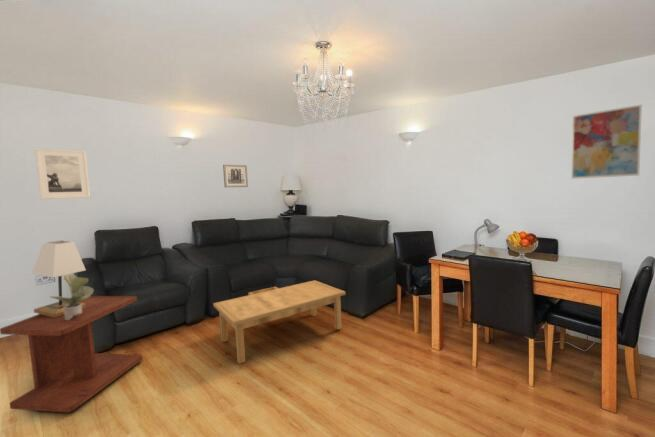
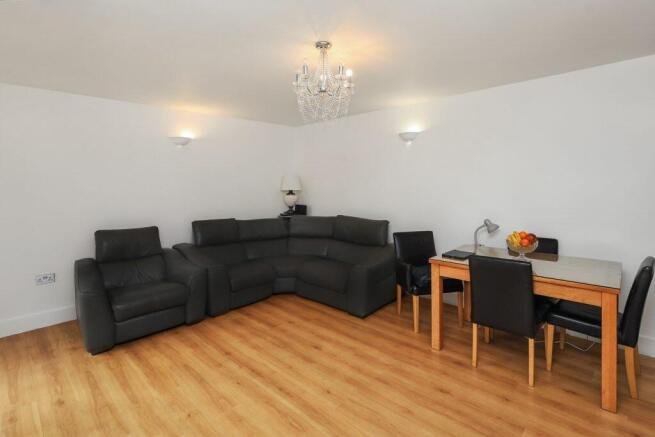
- side table (80, 347)
- coffee table (282, 316)
- wall art (604, 144)
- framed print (63, 174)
- lamp (57, 276)
- potted plant (74, 296)
- wall art (235, 176)
